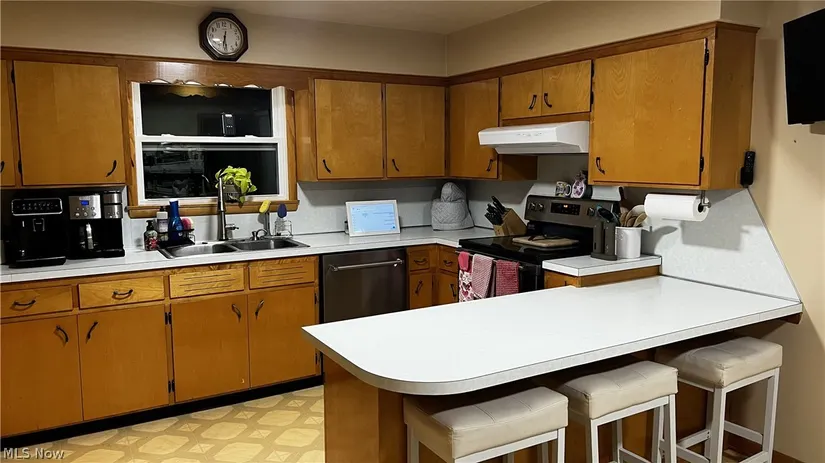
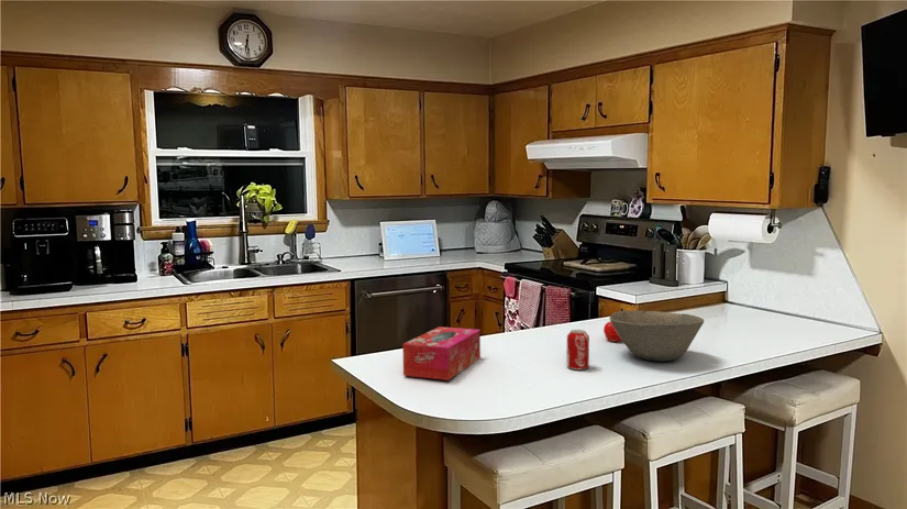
+ fruit (615, 330)
+ beverage can (577, 348)
+ bowl (654, 338)
+ tissue box (443, 351)
